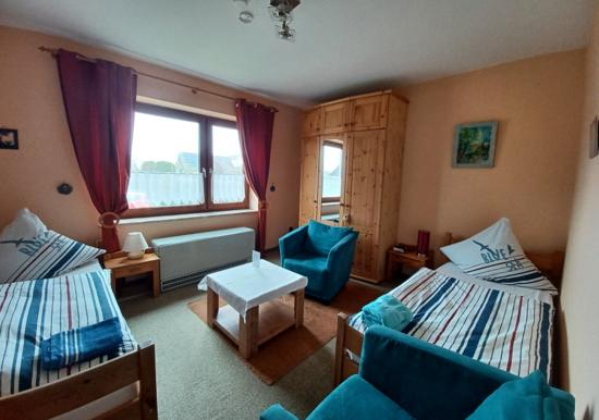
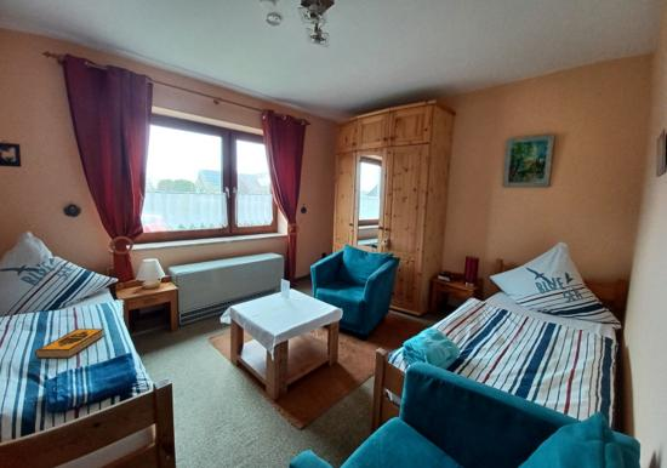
+ hardback book (72, 342)
